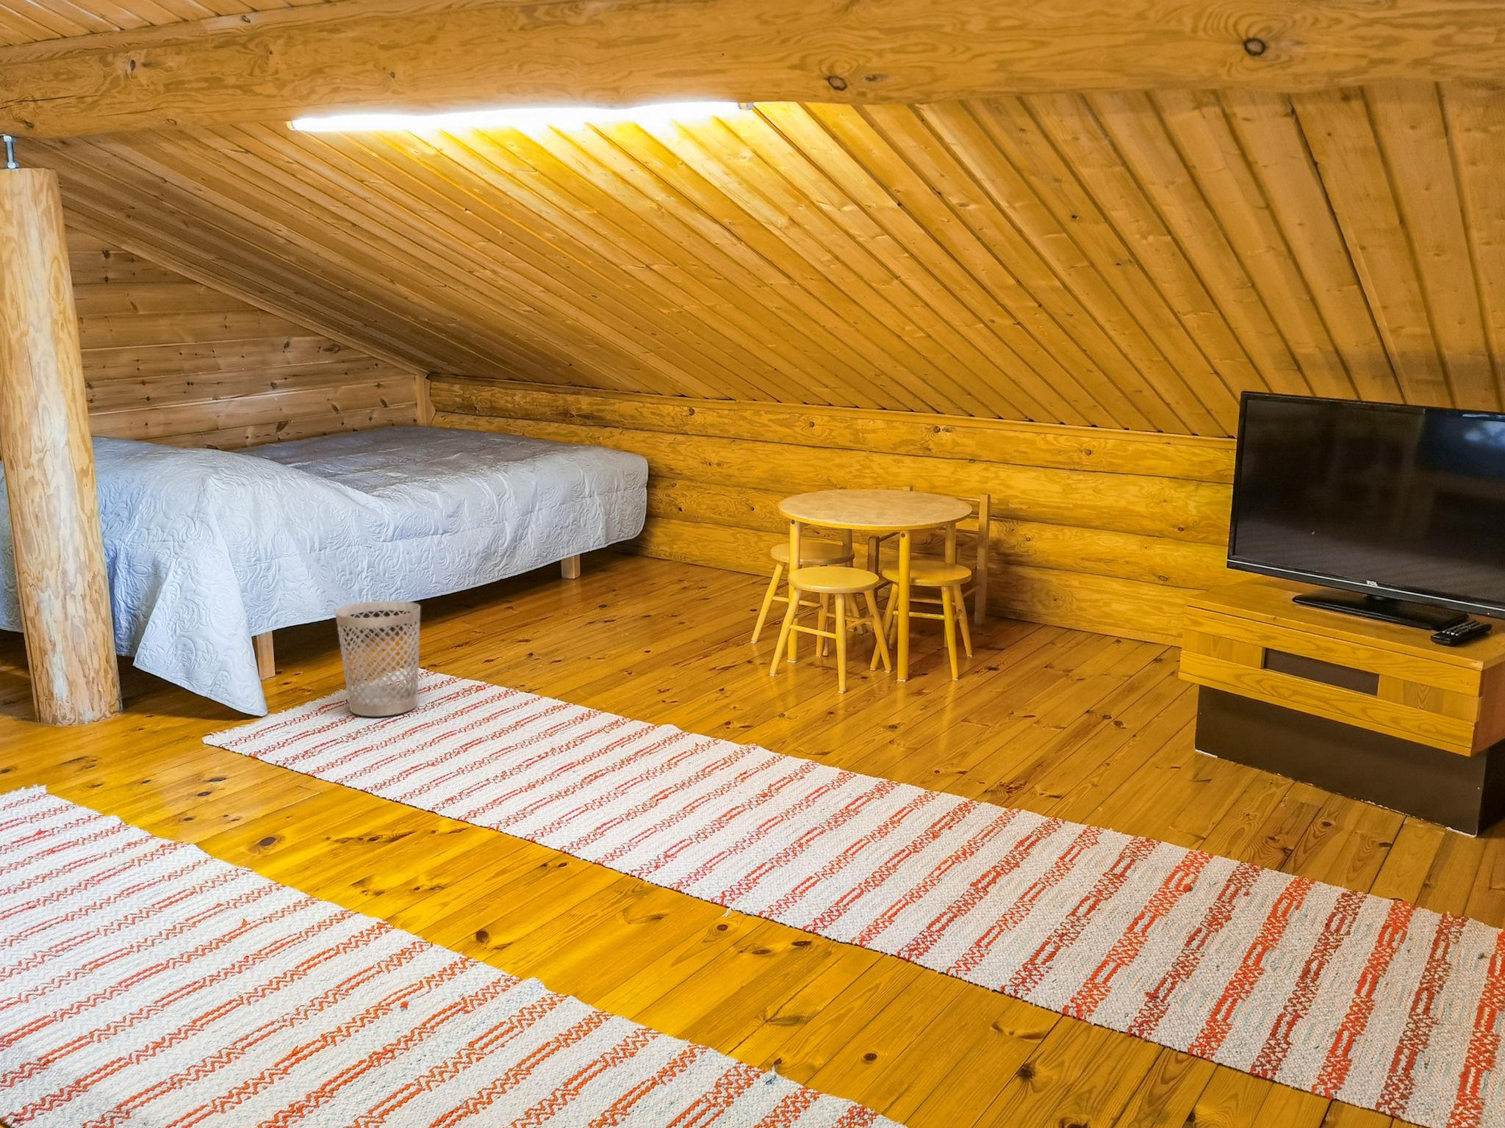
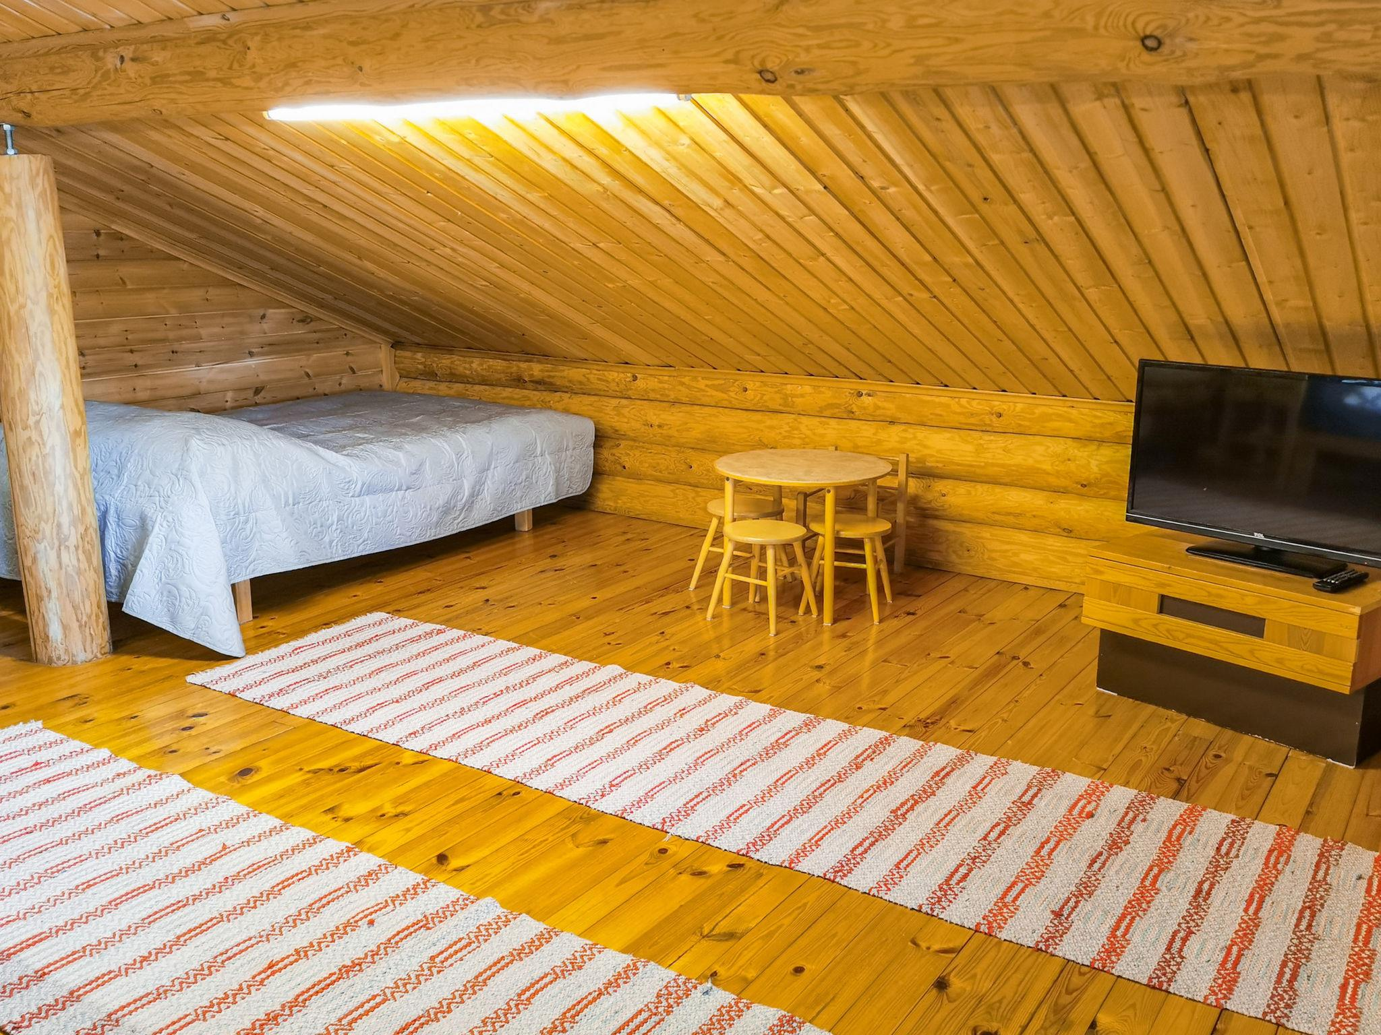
- wastebasket (380, 658)
